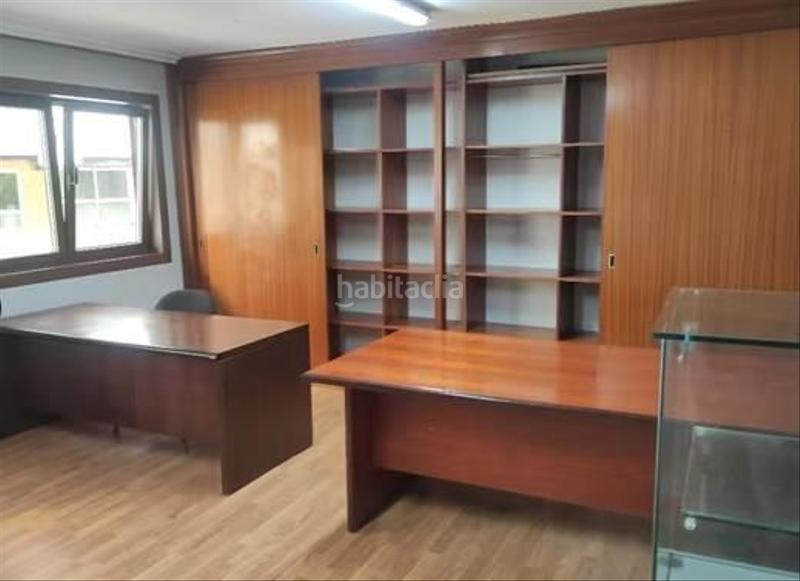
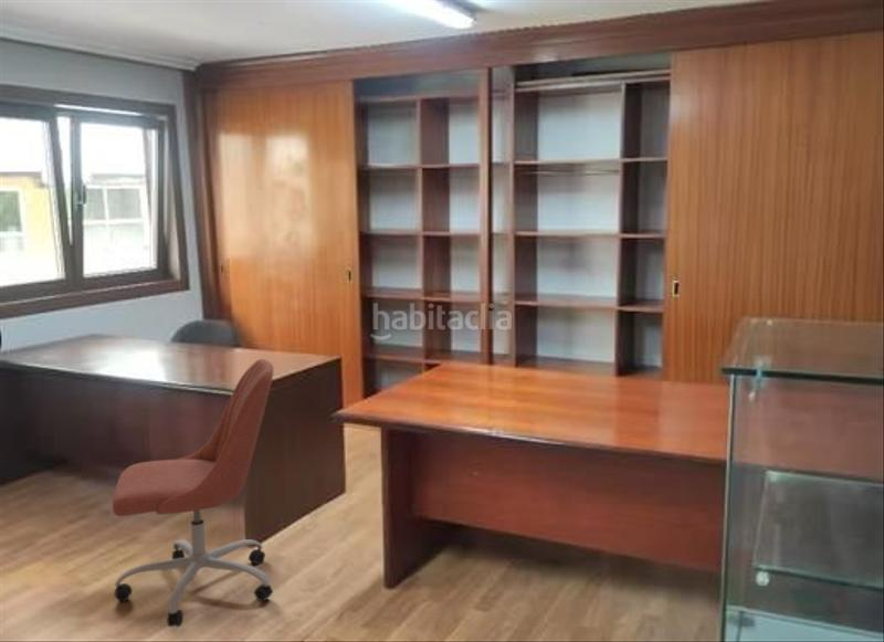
+ office chair (192, 481)
